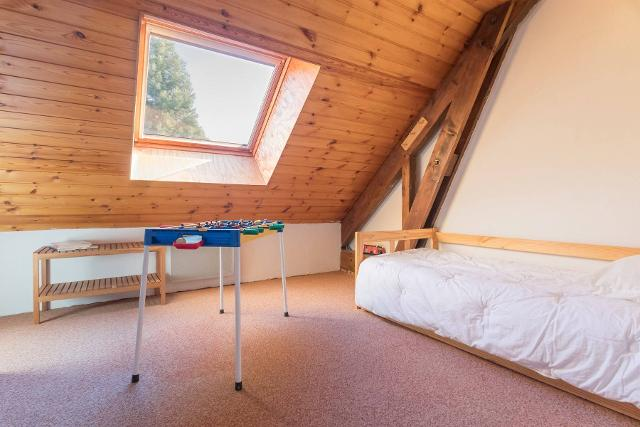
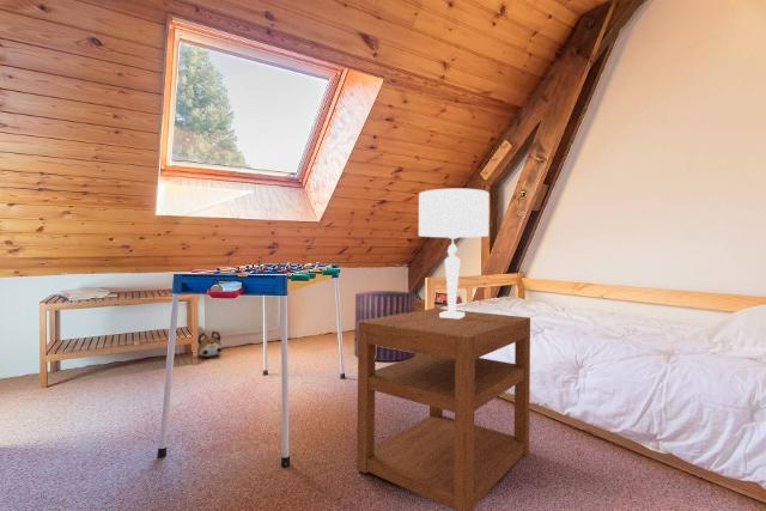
+ pouf (381, 317)
+ plush toy (208, 342)
+ nightstand (448, 389)
+ table lamp (452, 255)
